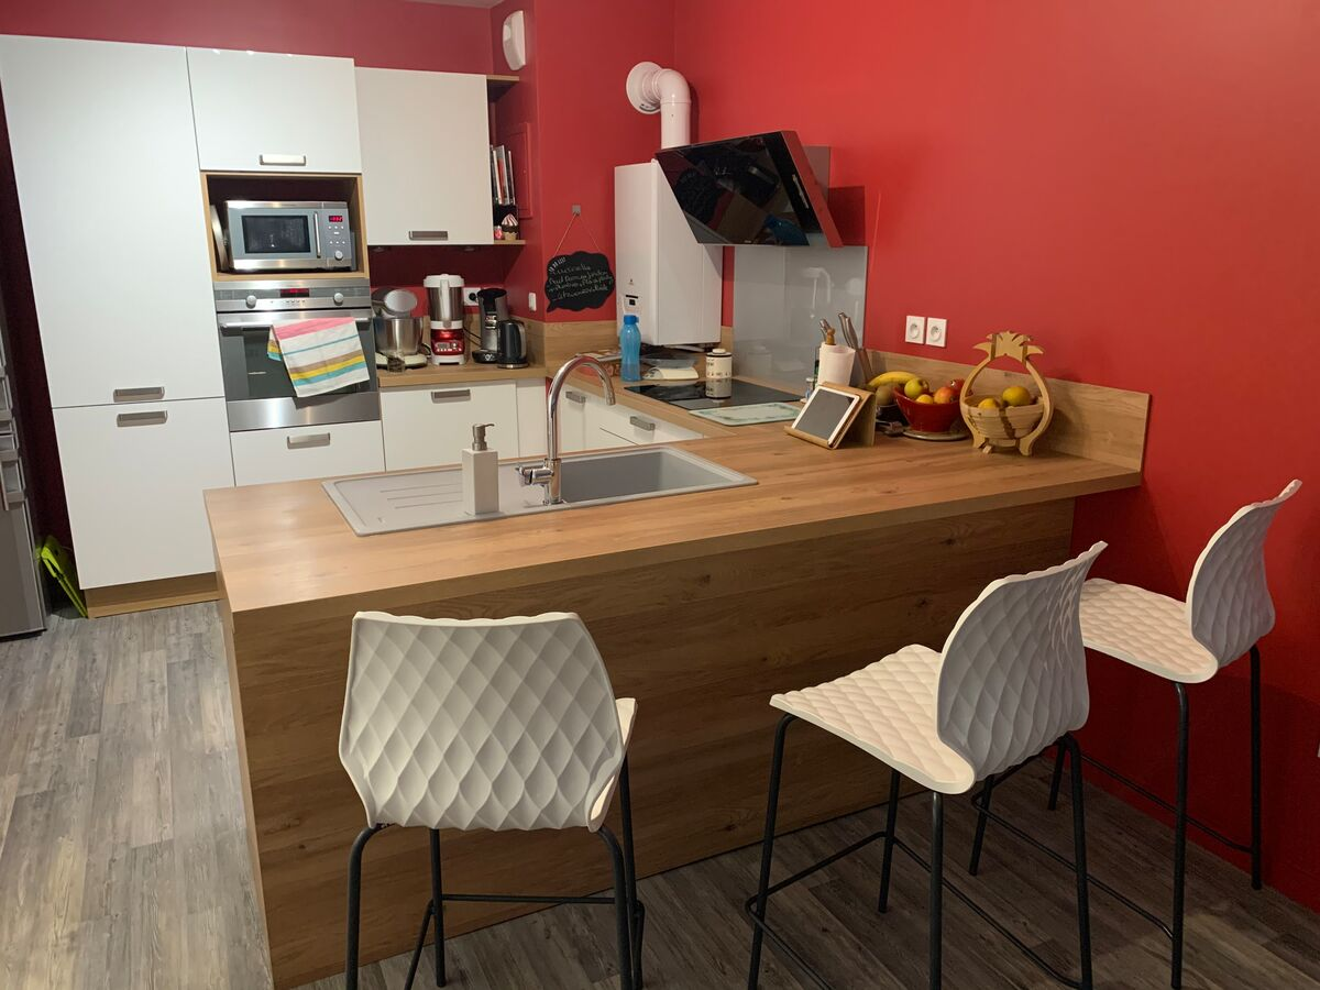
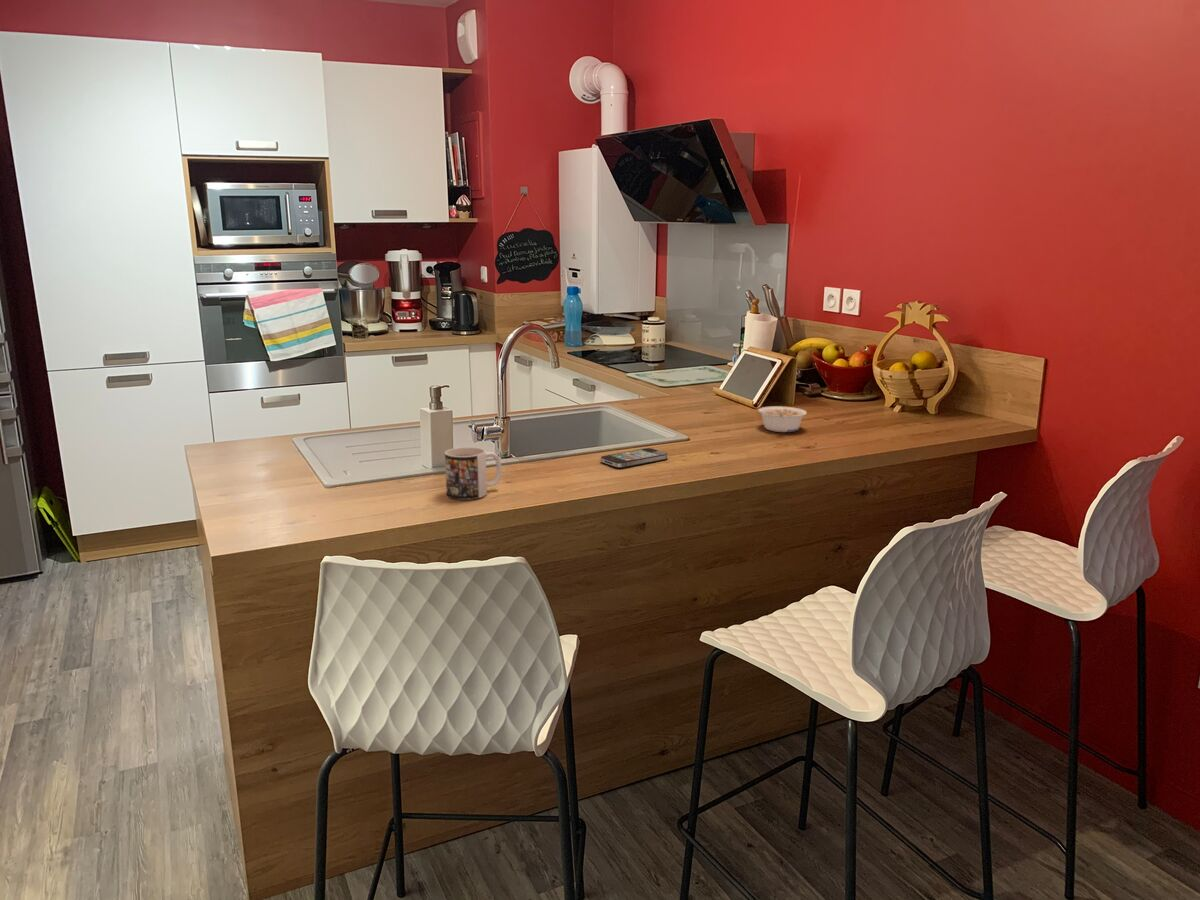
+ legume (783, 418)
+ smartphone (634, 457)
+ mug (474, 471)
